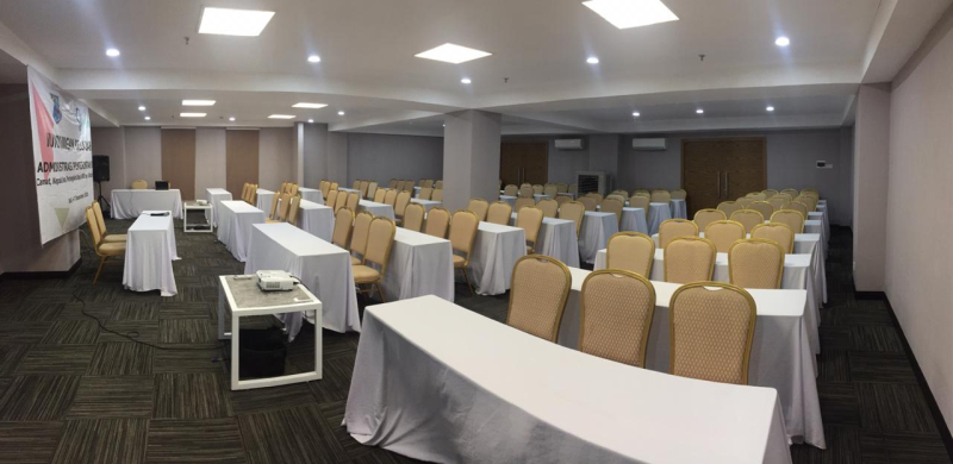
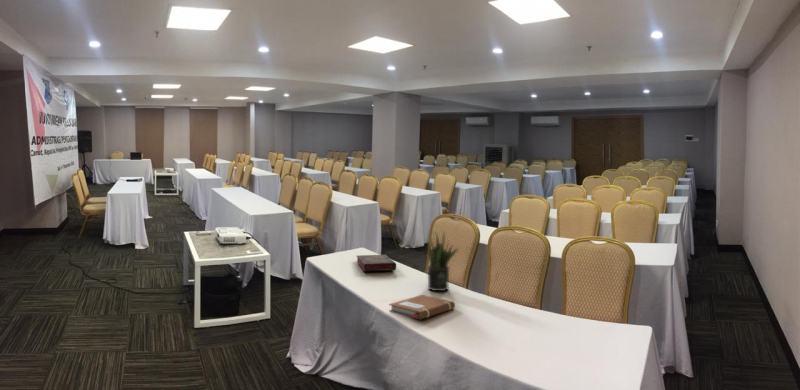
+ book (375, 262)
+ potted plant (440, 261)
+ notebook (421, 306)
